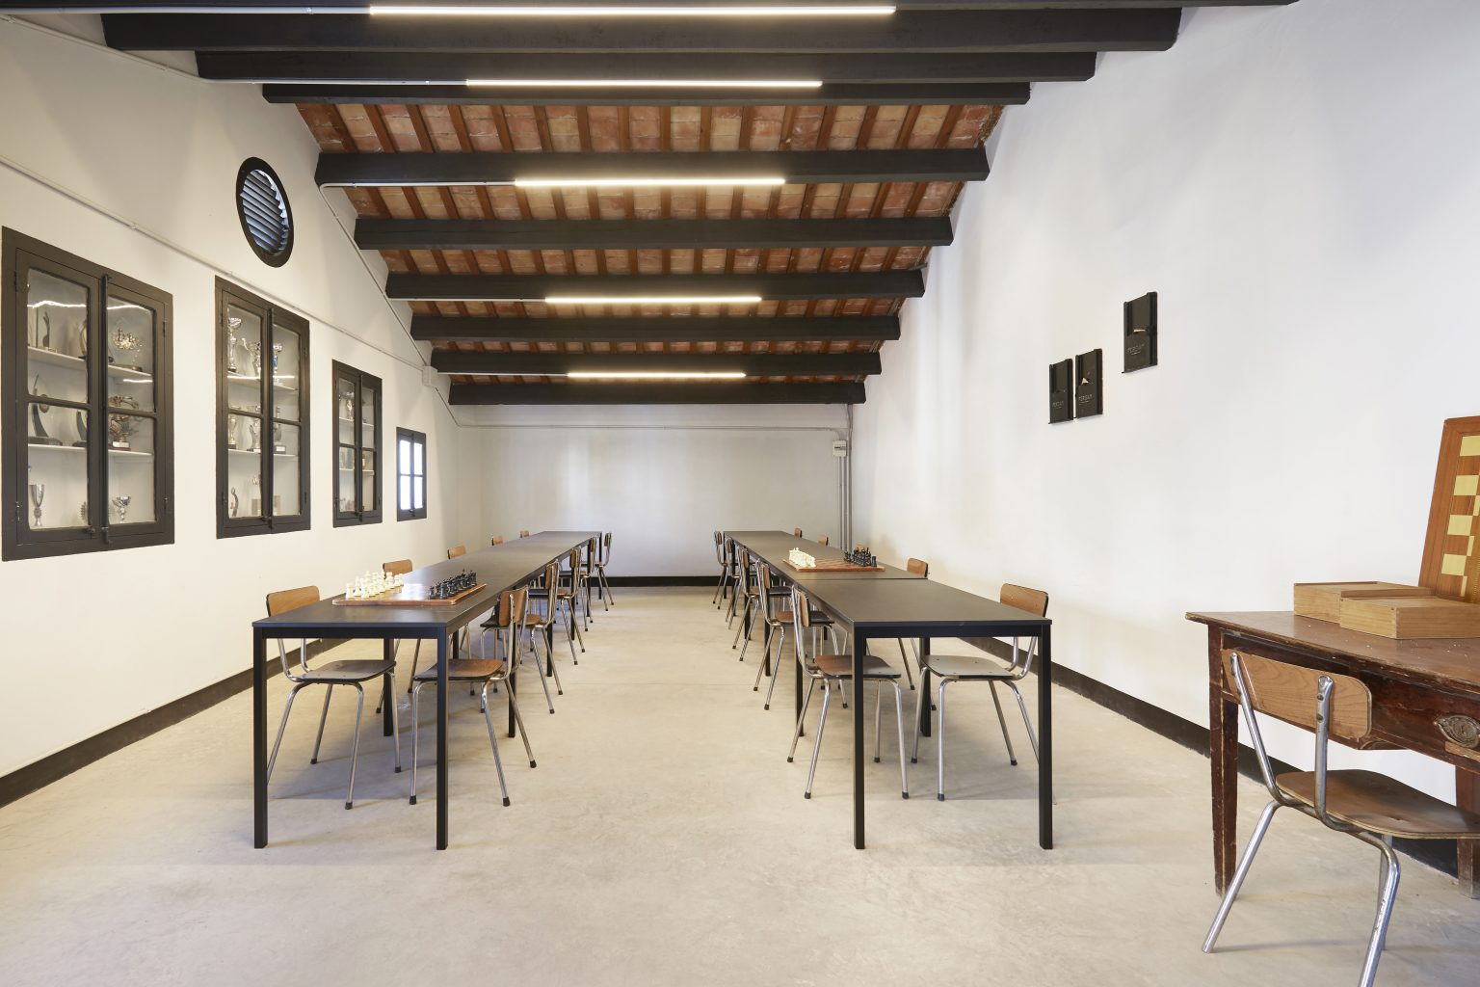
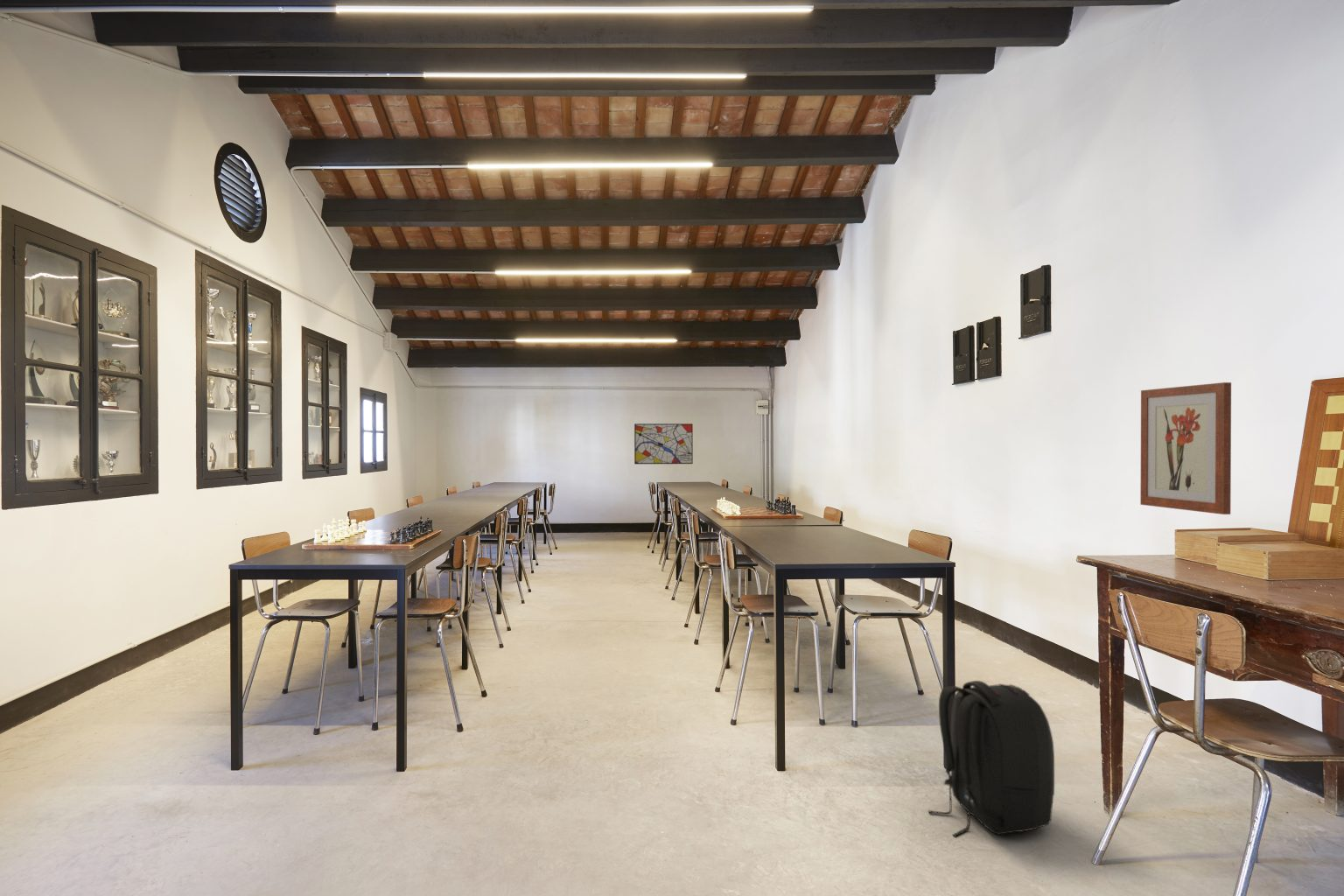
+ backpack (989, 750)
+ wall art (1182, 448)
+ wall art (663, 444)
